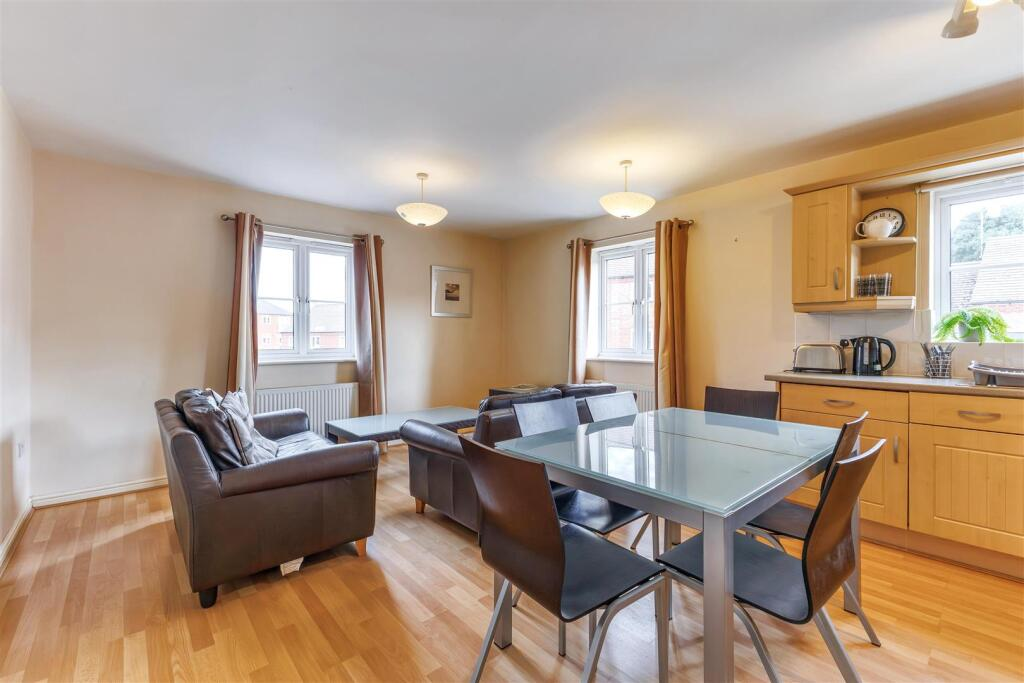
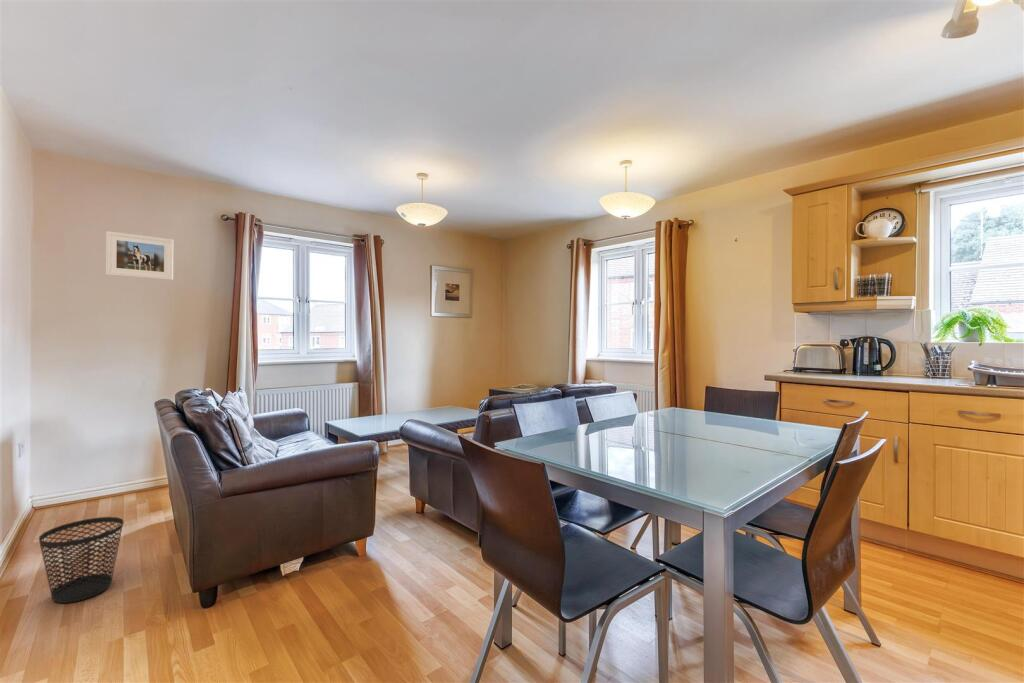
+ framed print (140, 256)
+ wastebasket (82, 560)
